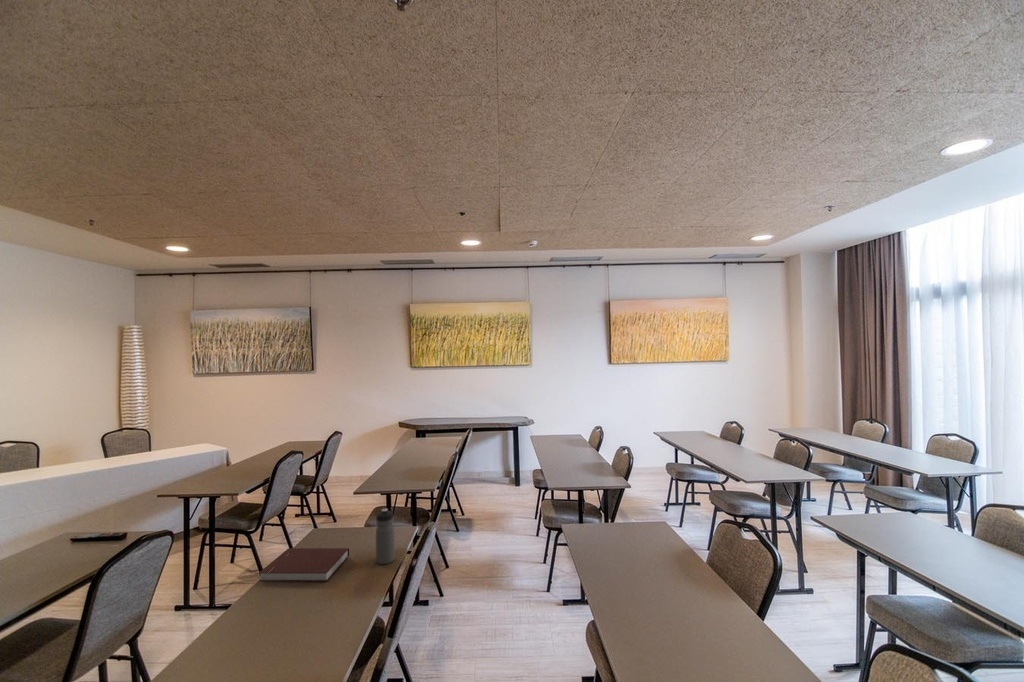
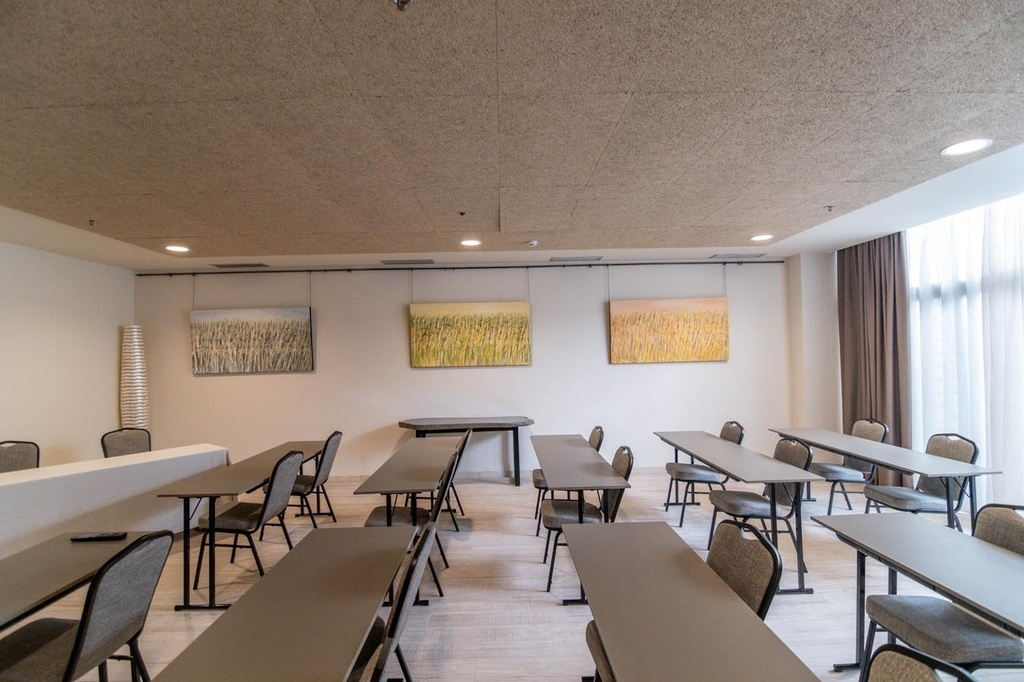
- water bottle (385, 534)
- notebook (306, 563)
